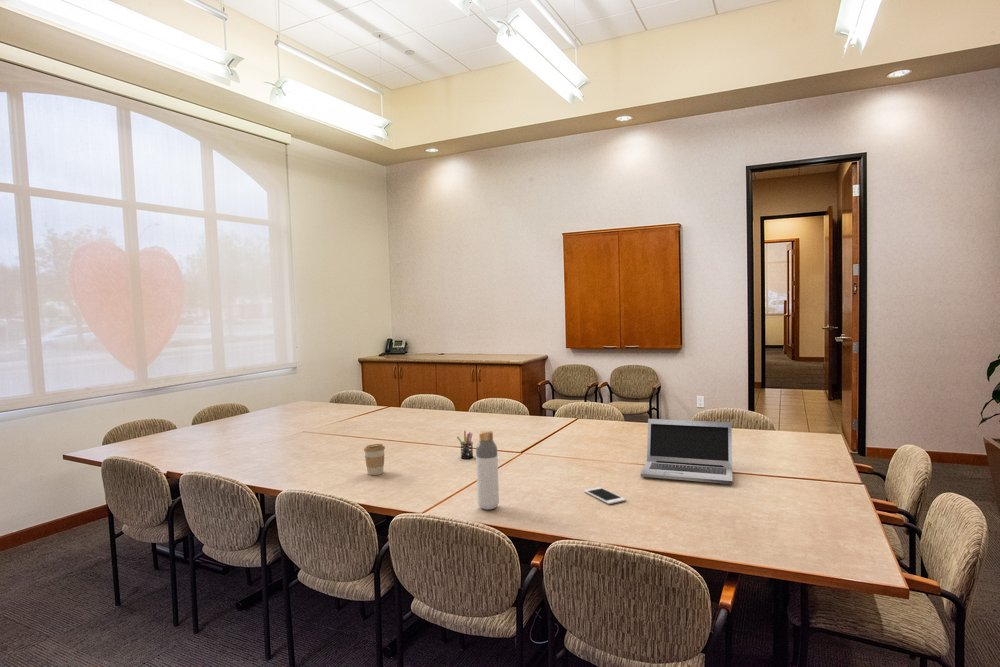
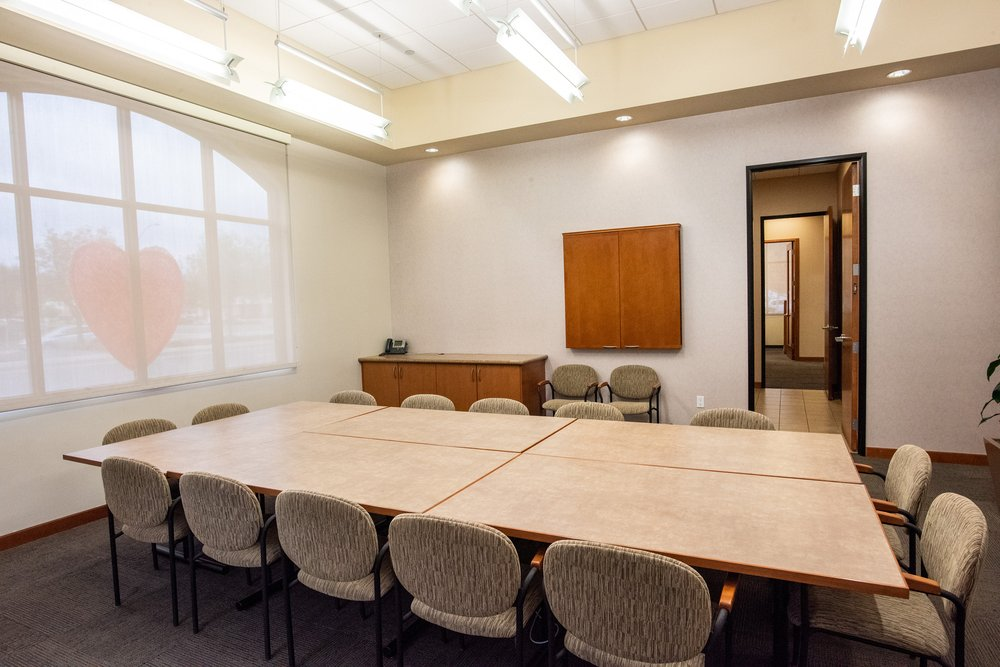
- cell phone (604, 495)
- coffee cup (374, 458)
- pen holder (465, 444)
- bottle (487, 469)
- laptop (687, 449)
